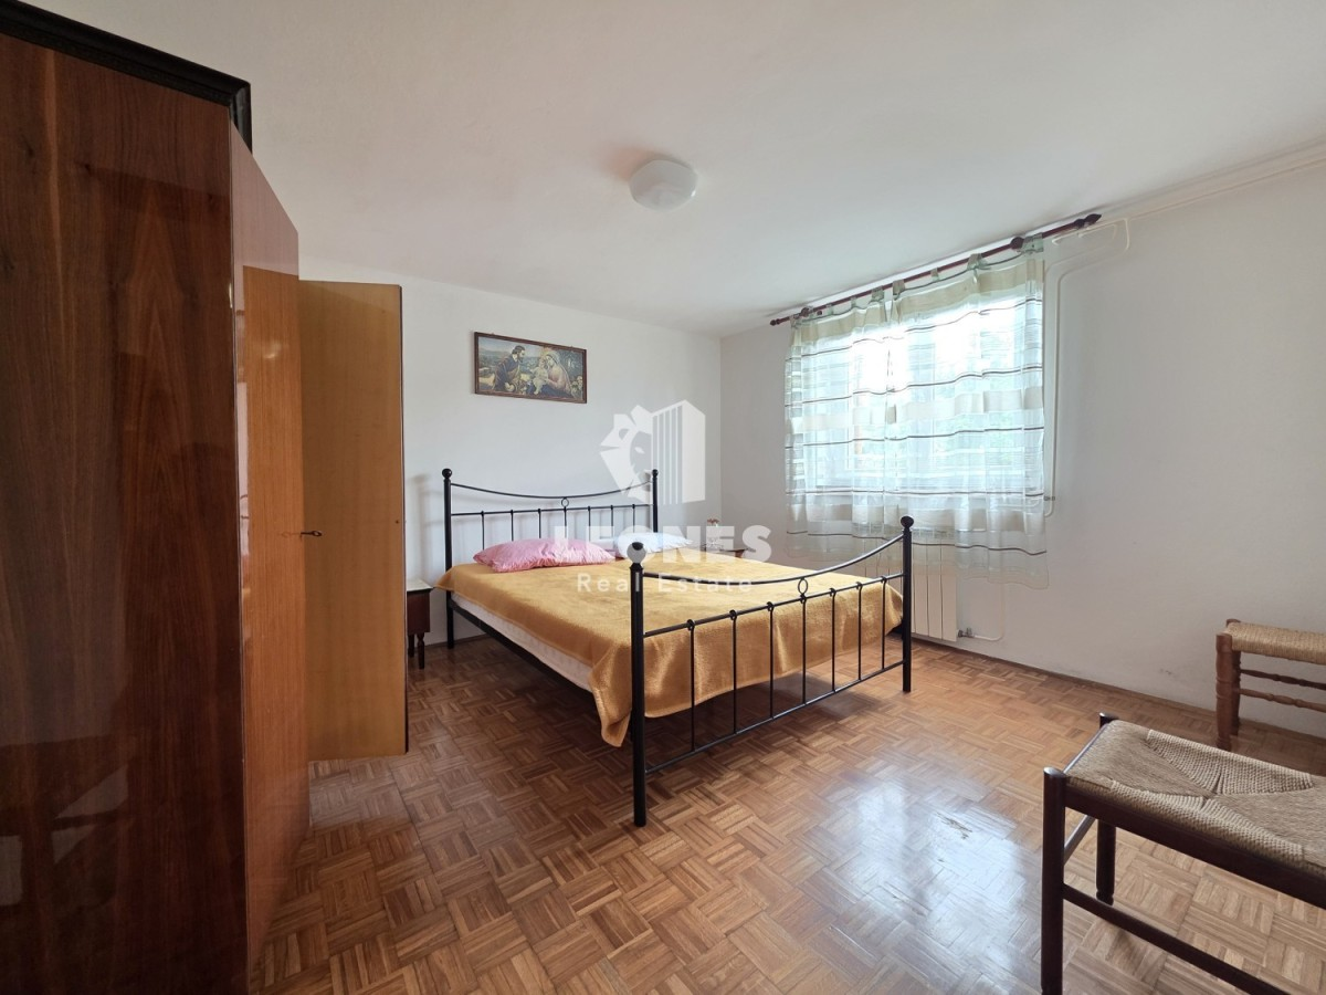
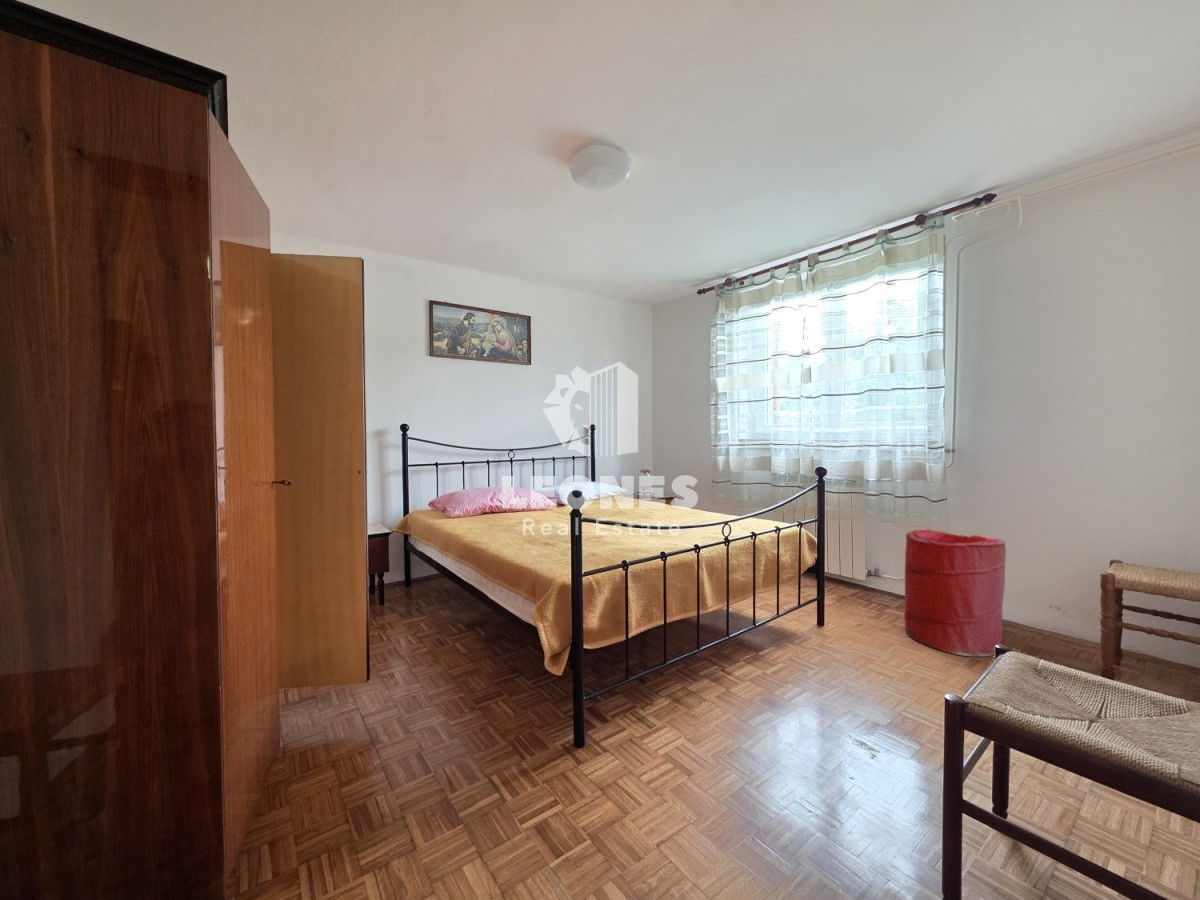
+ laundry hamper (952, 585)
